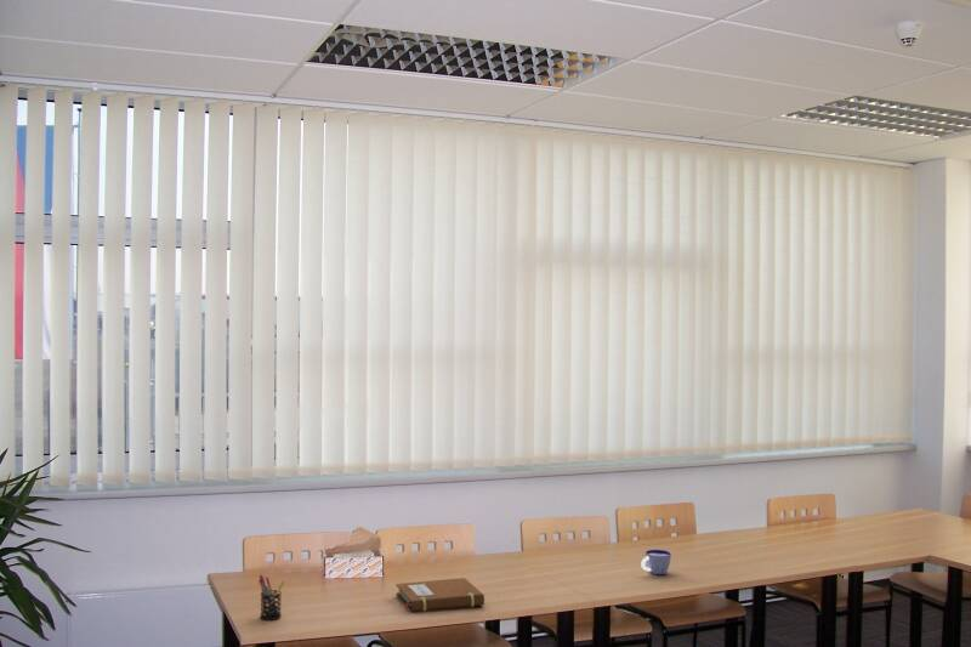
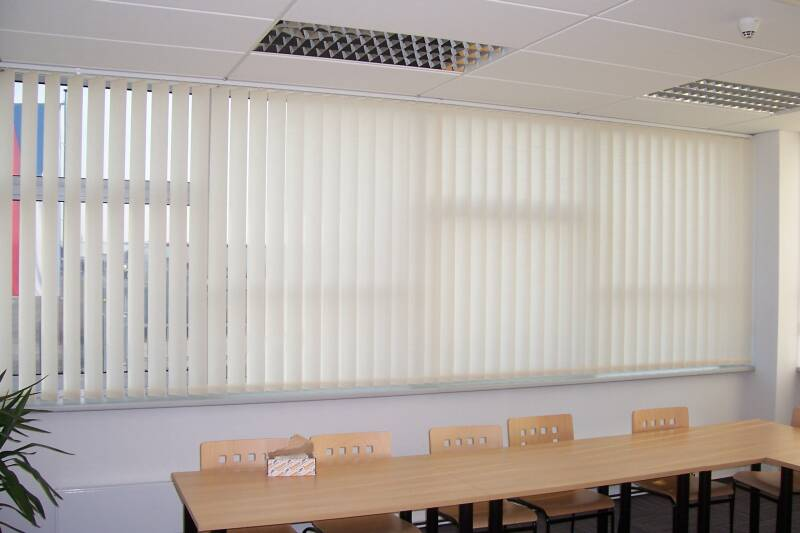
- cup (654, 562)
- pen holder (268, 596)
- notebook (437, 595)
